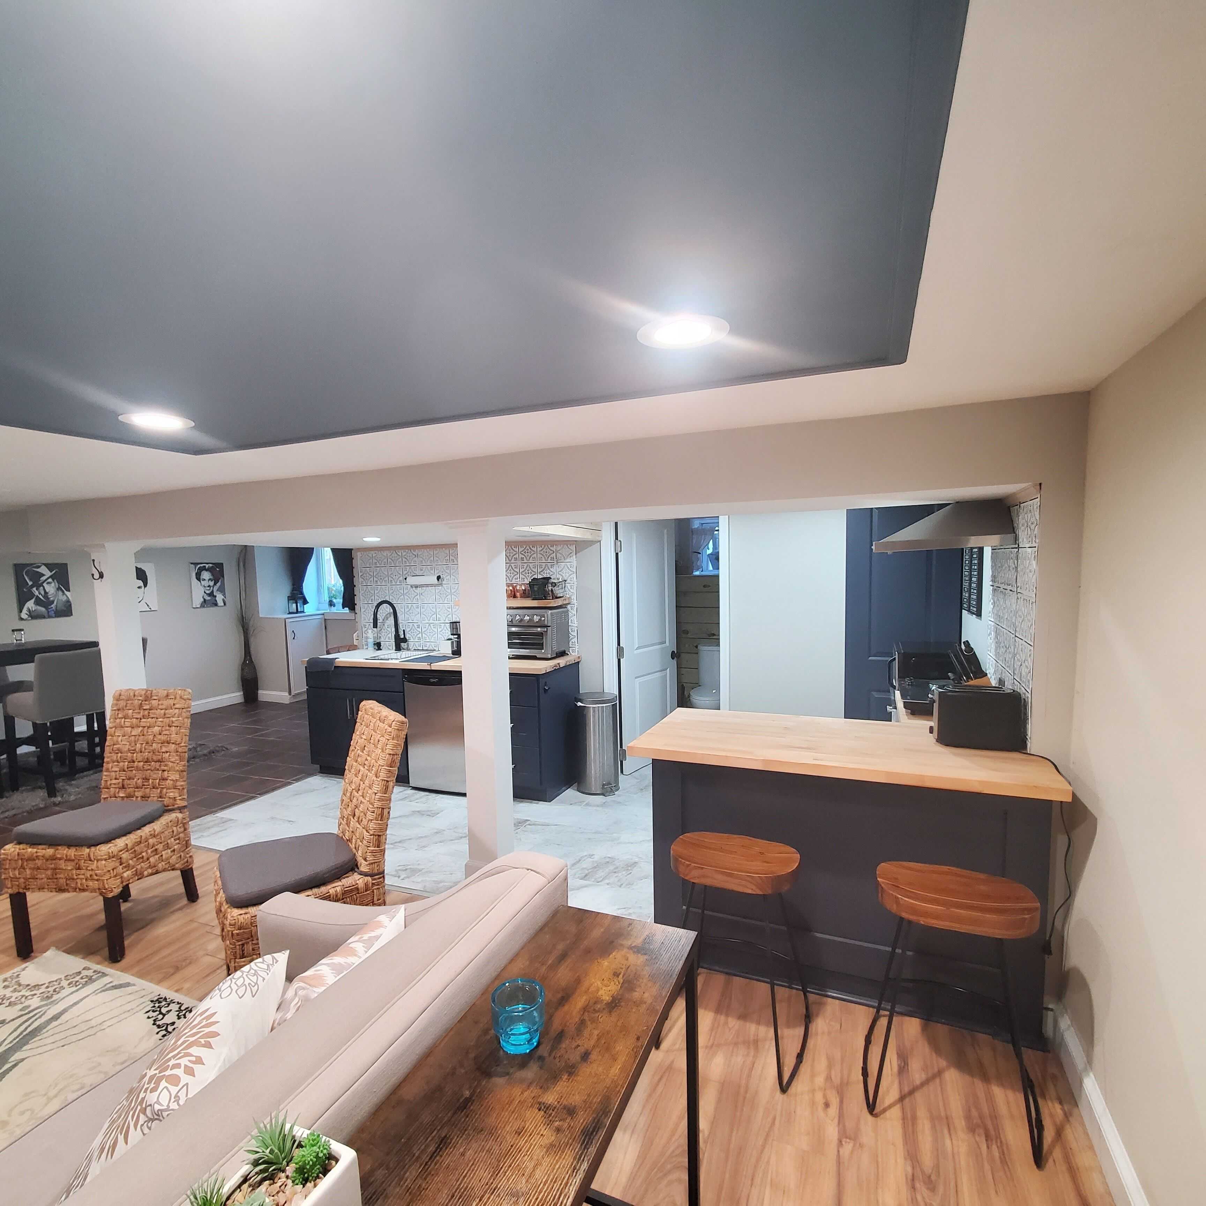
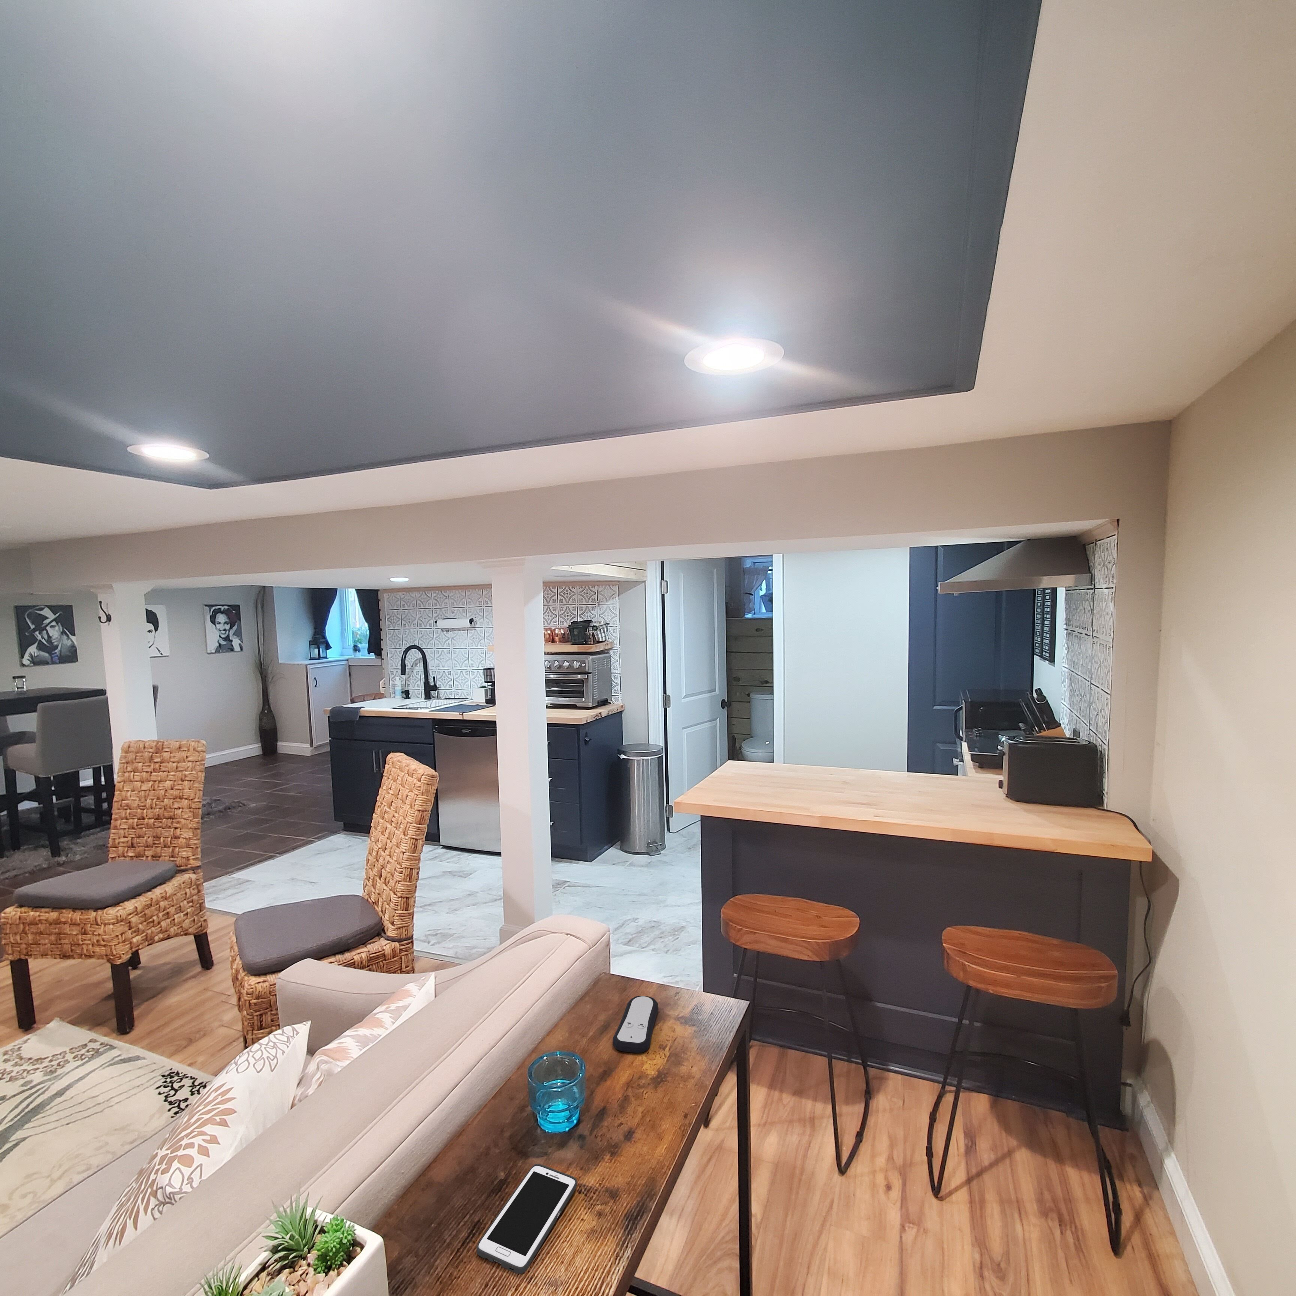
+ cell phone (529, 1214)
+ remote control (637, 1022)
